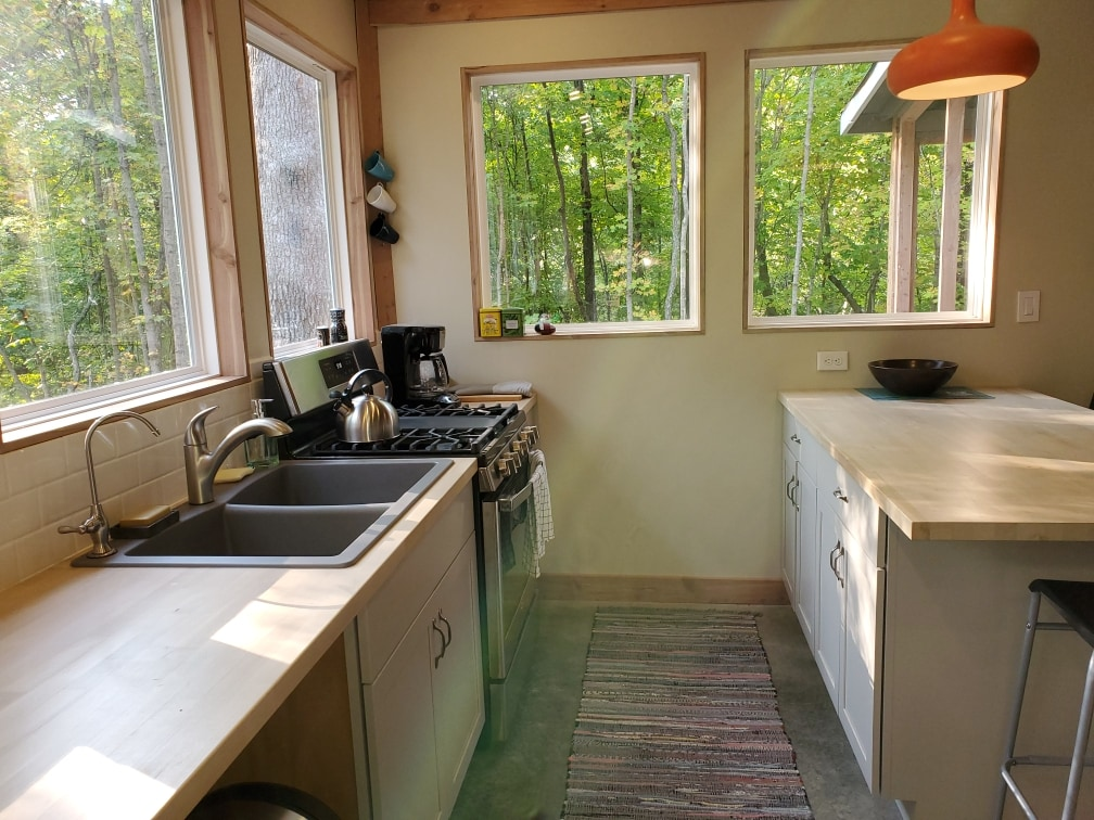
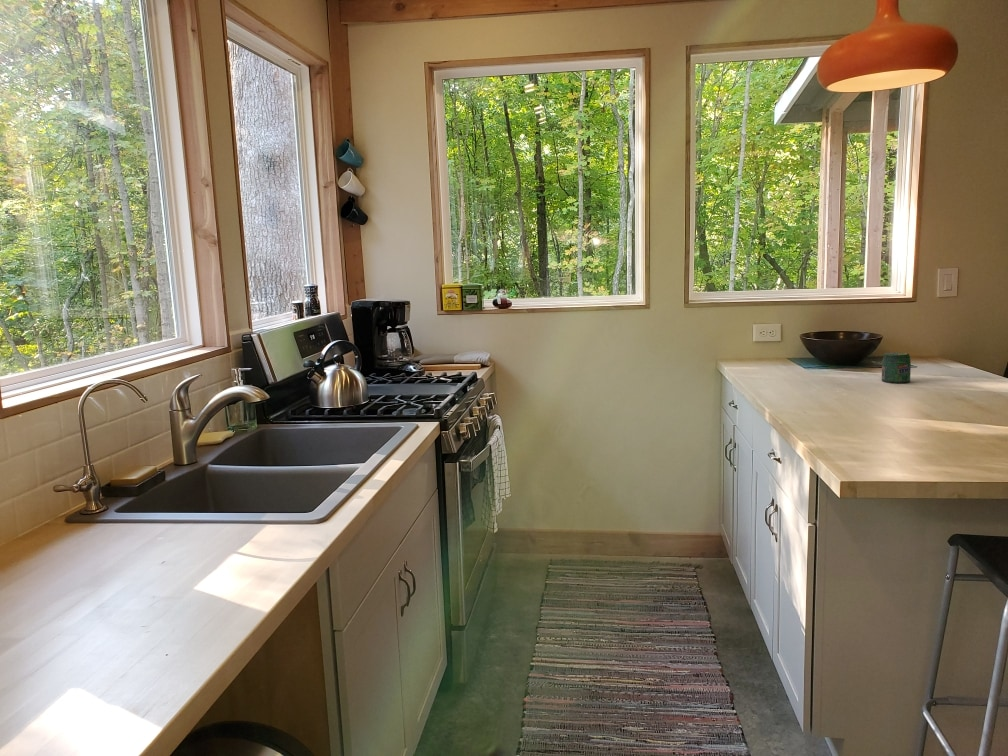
+ jar (896, 367)
